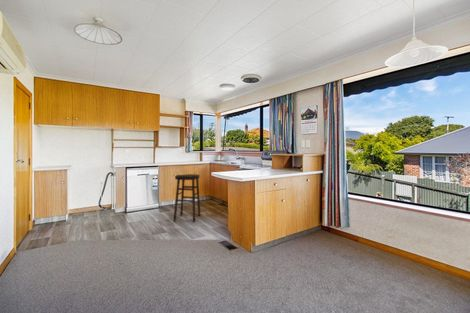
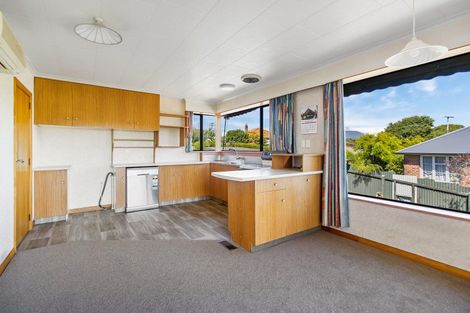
- stool (187, 196)
